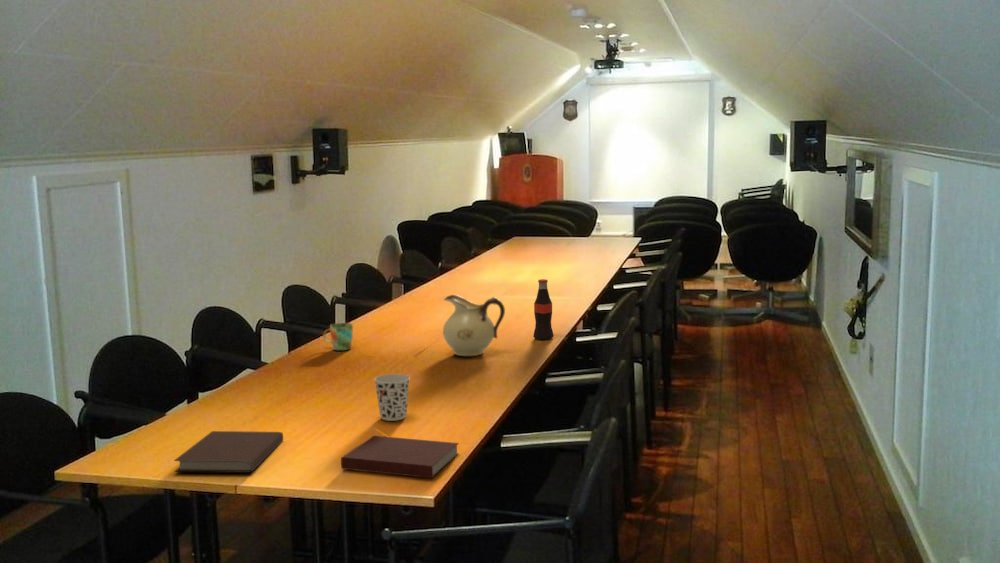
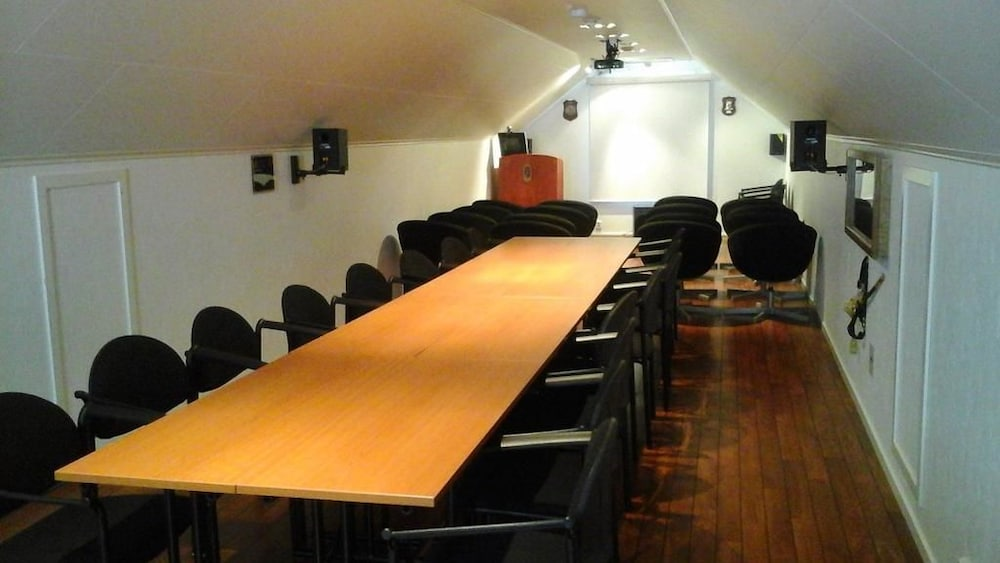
- pitcher (469, 324)
- mug (337, 336)
- cup (392, 397)
- notebook (231, 451)
- notebook (401, 455)
- bottle (543, 308)
